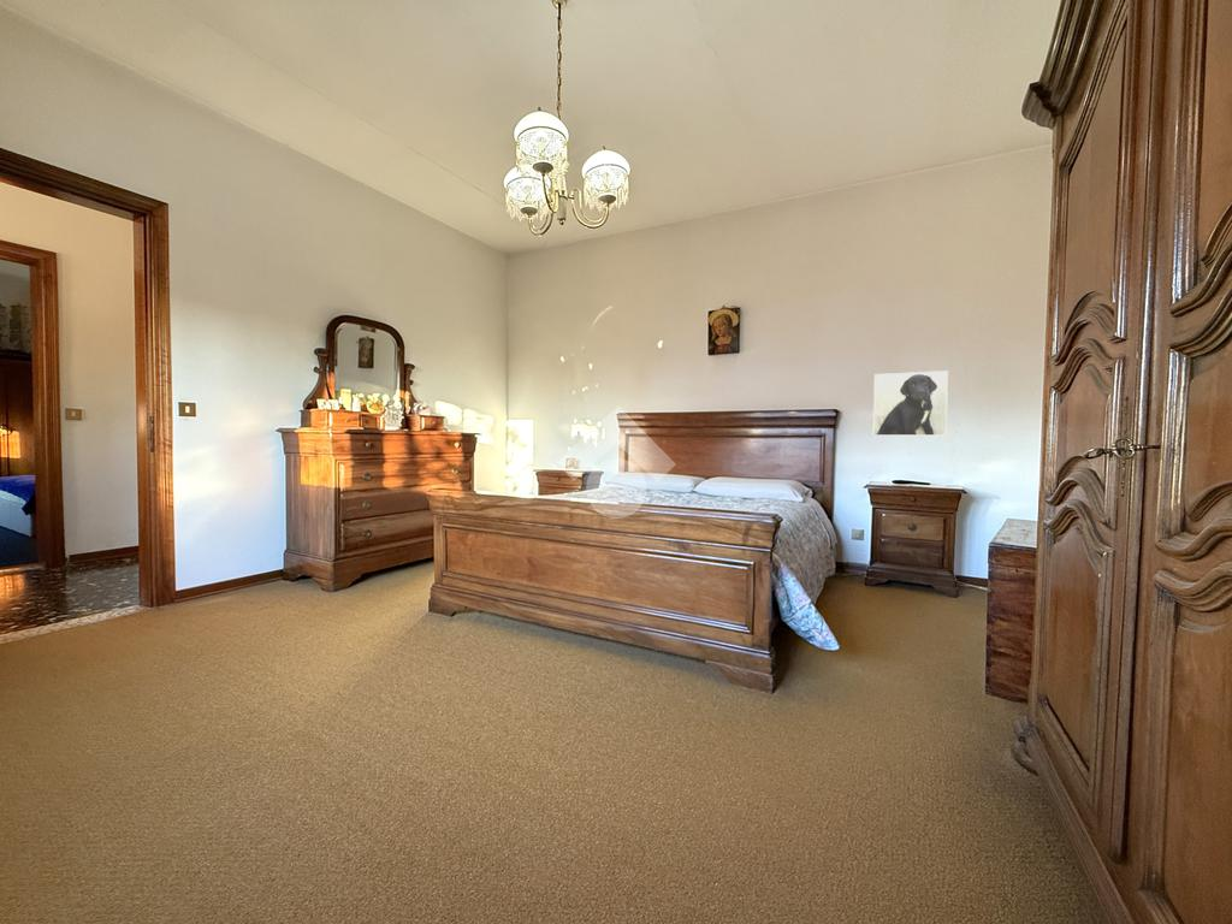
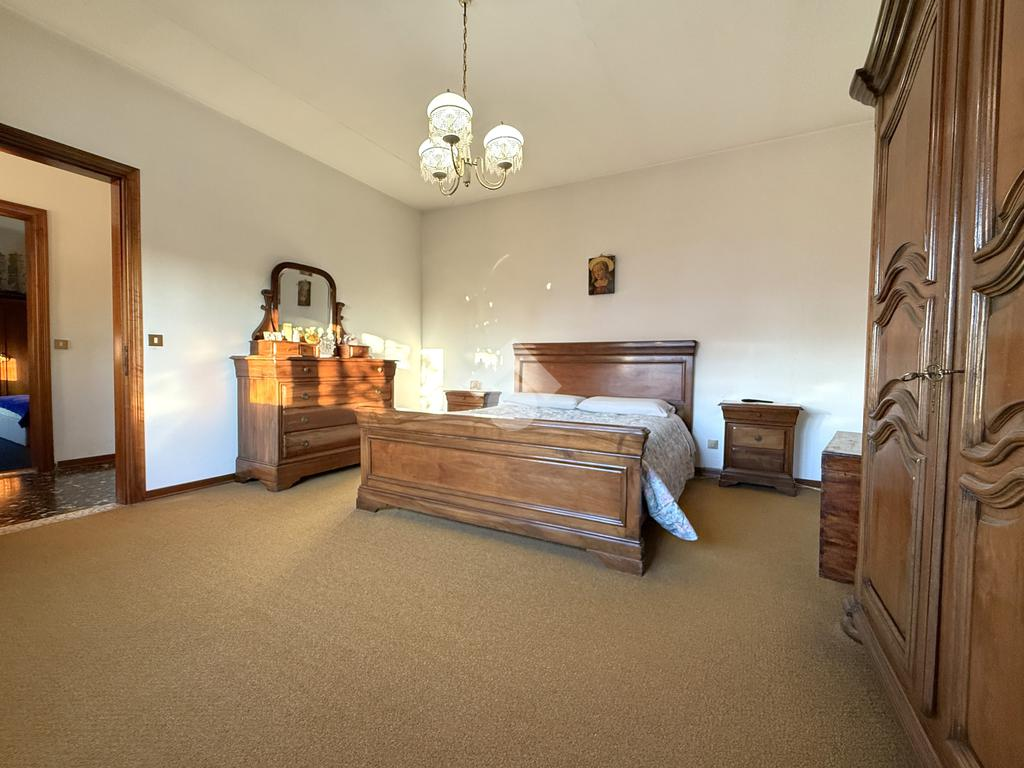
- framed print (908, 404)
